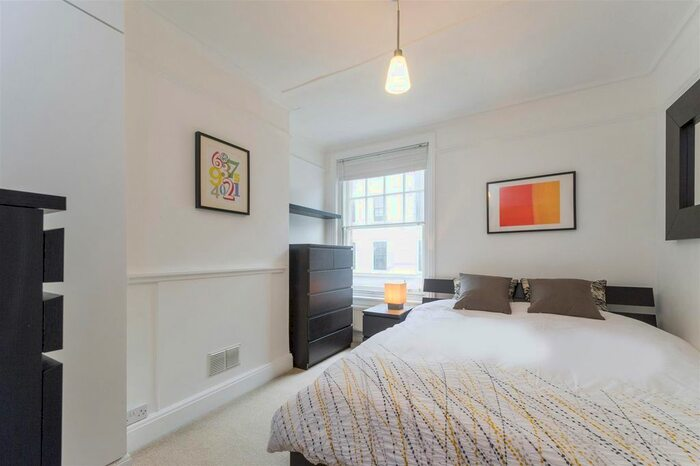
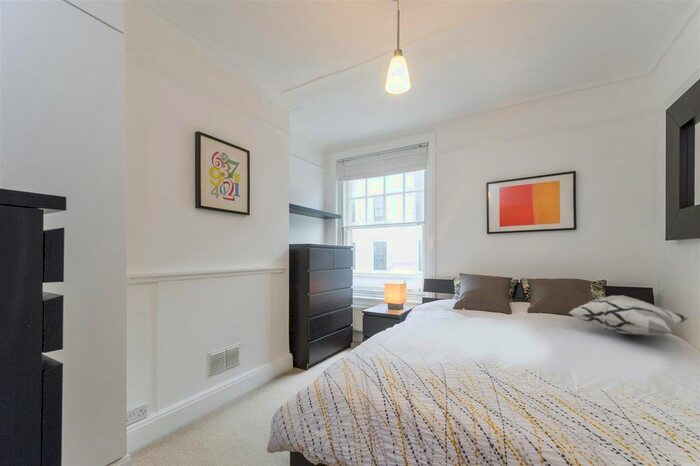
+ decorative pillow (626, 315)
